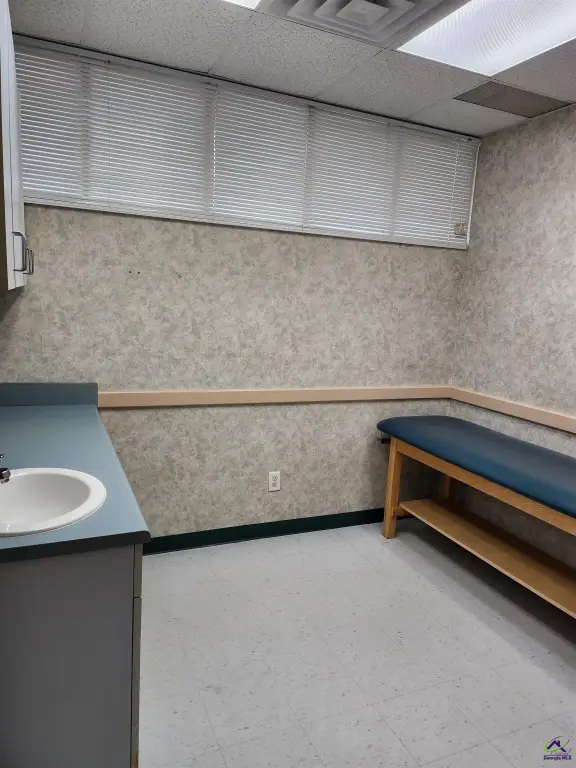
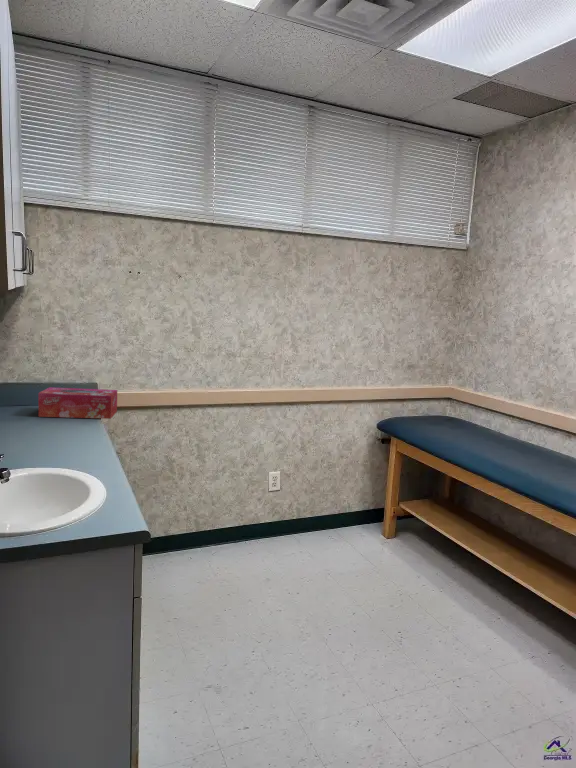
+ tissue box (79, 402)
